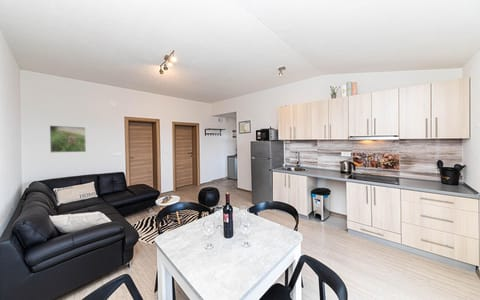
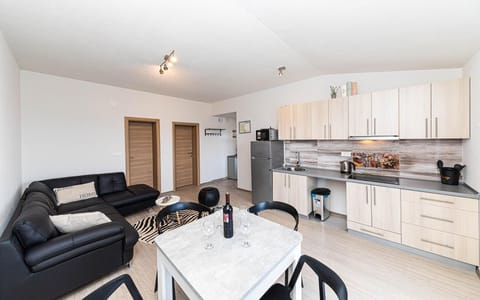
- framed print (68, 139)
